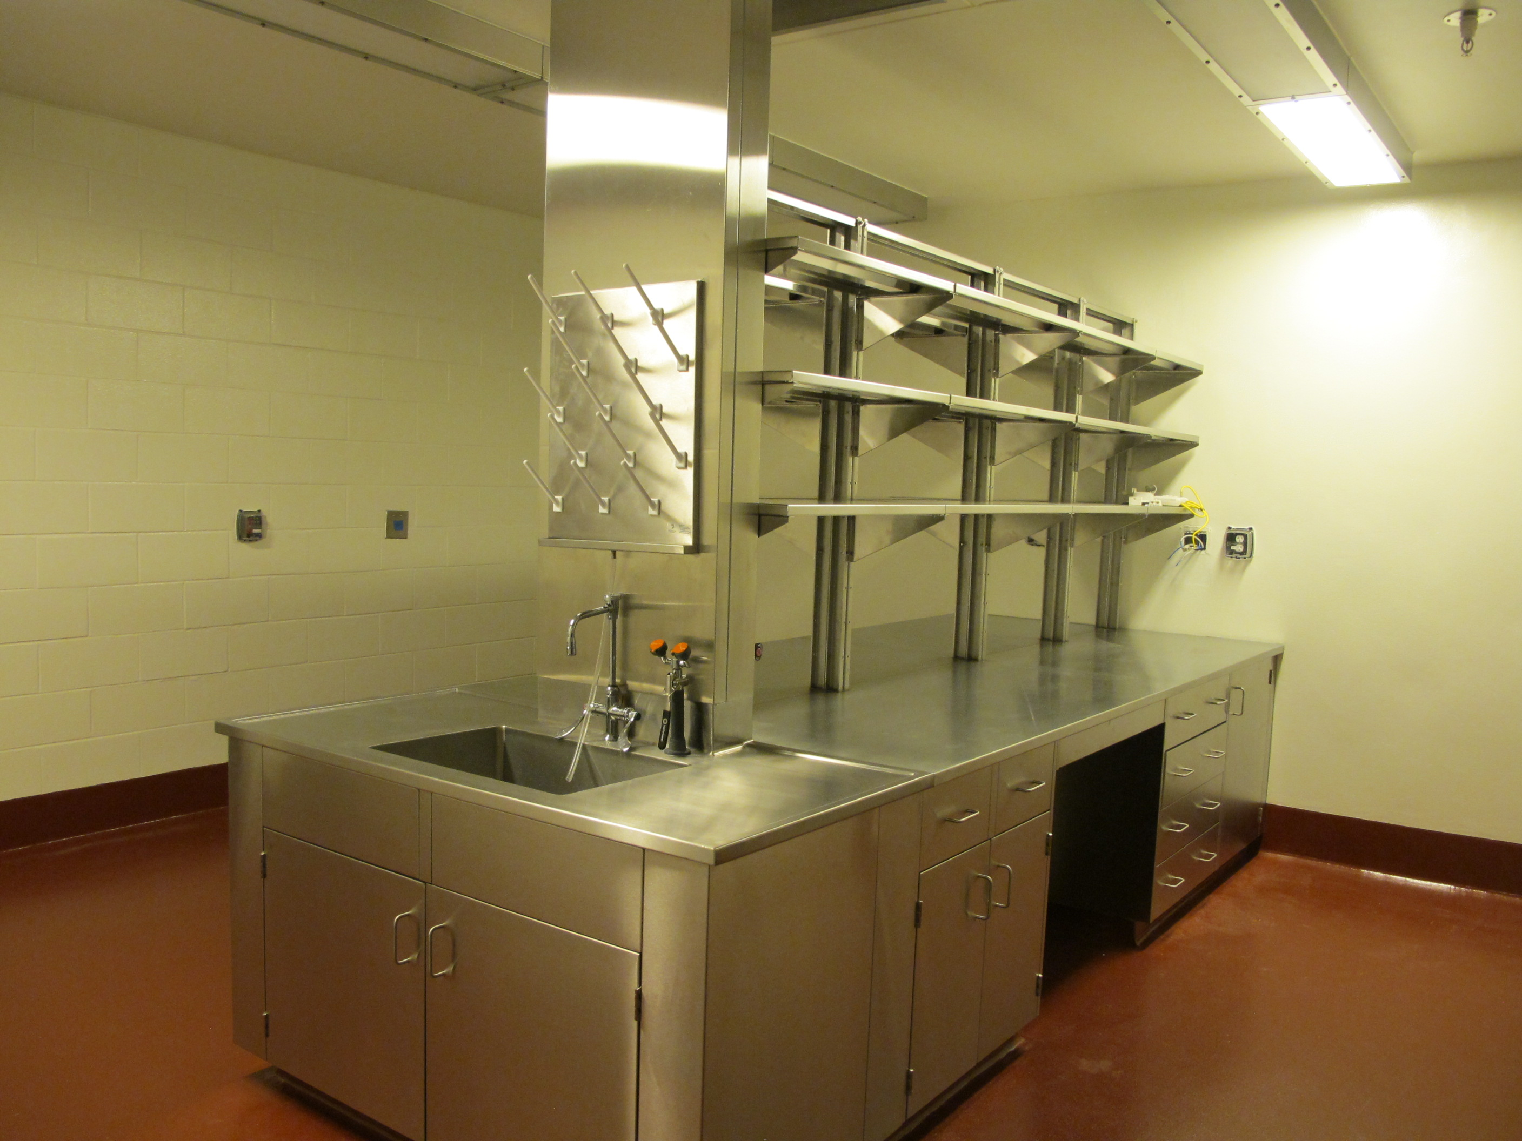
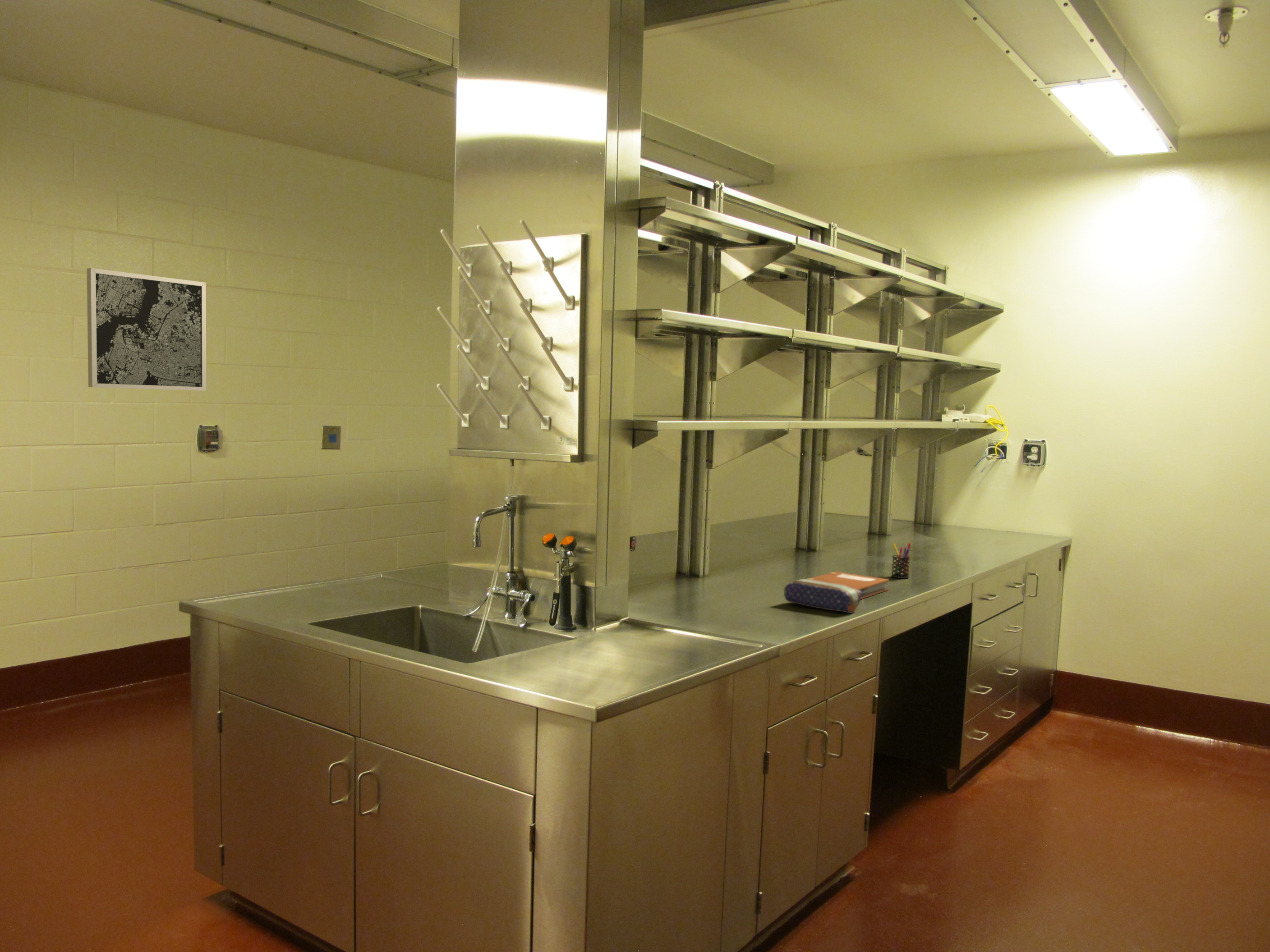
+ wall art (149, 333)
+ pen holder (903, 559)
+ notebook (845, 585)
+ pencil case (822, 595)
